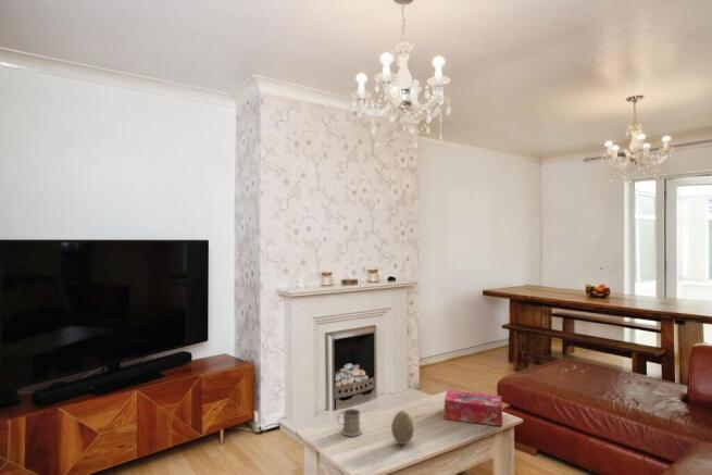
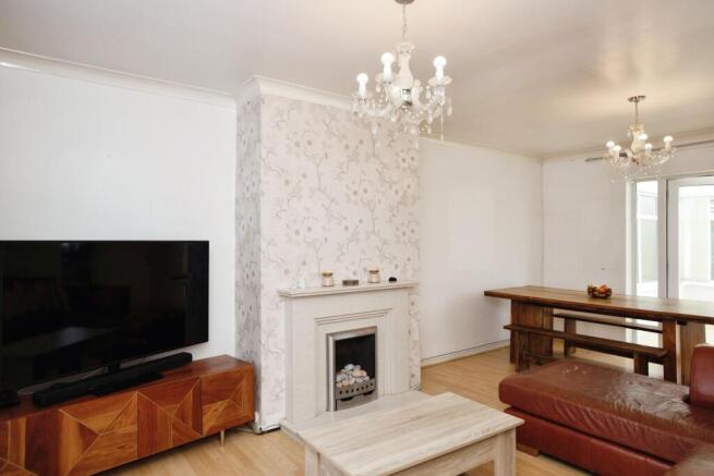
- decorative egg (402, 427)
- mug (348, 421)
- tissue box (473, 407)
